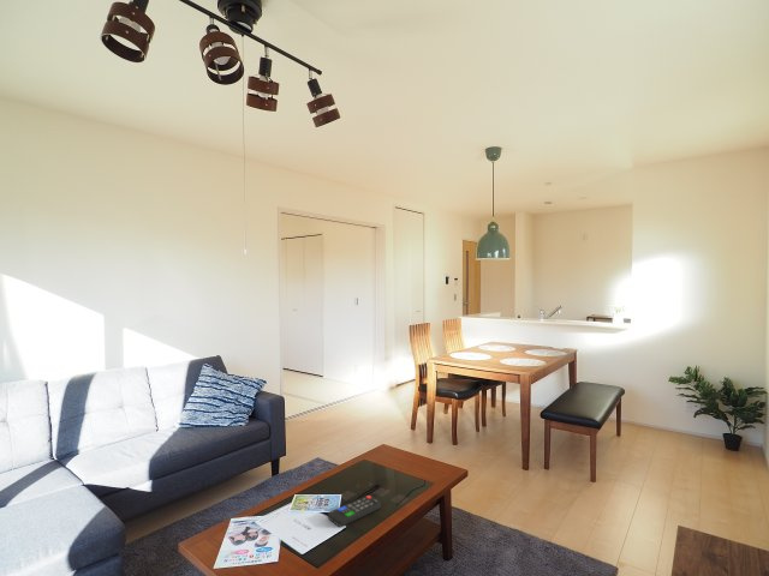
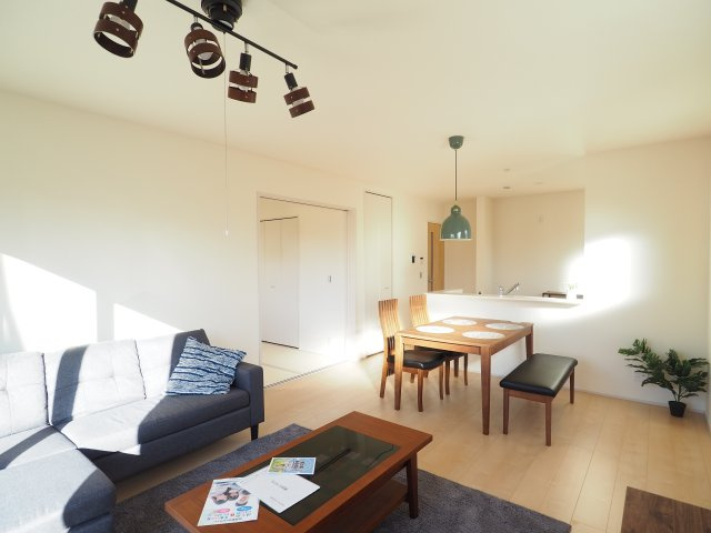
- remote control (354, 509)
